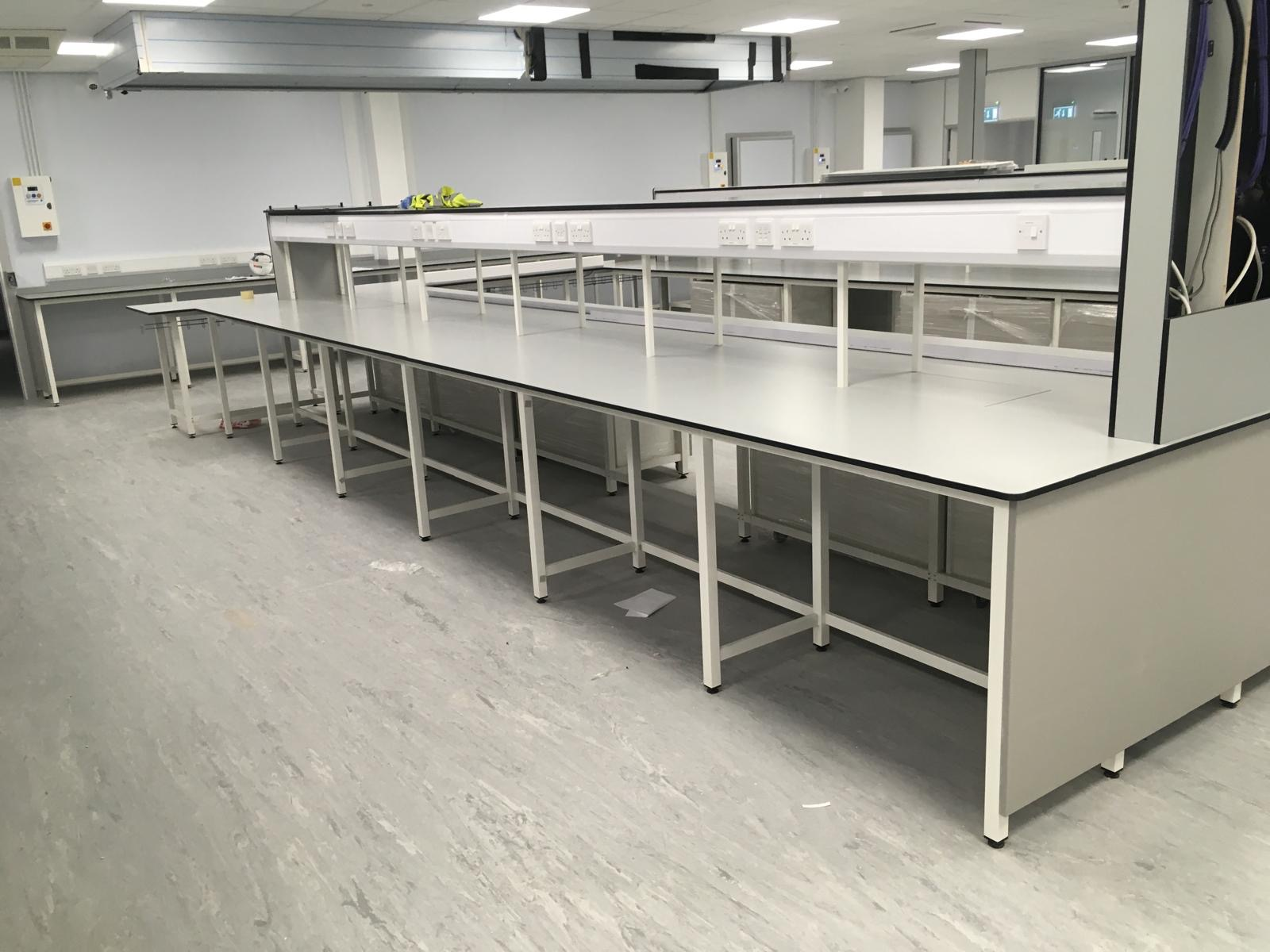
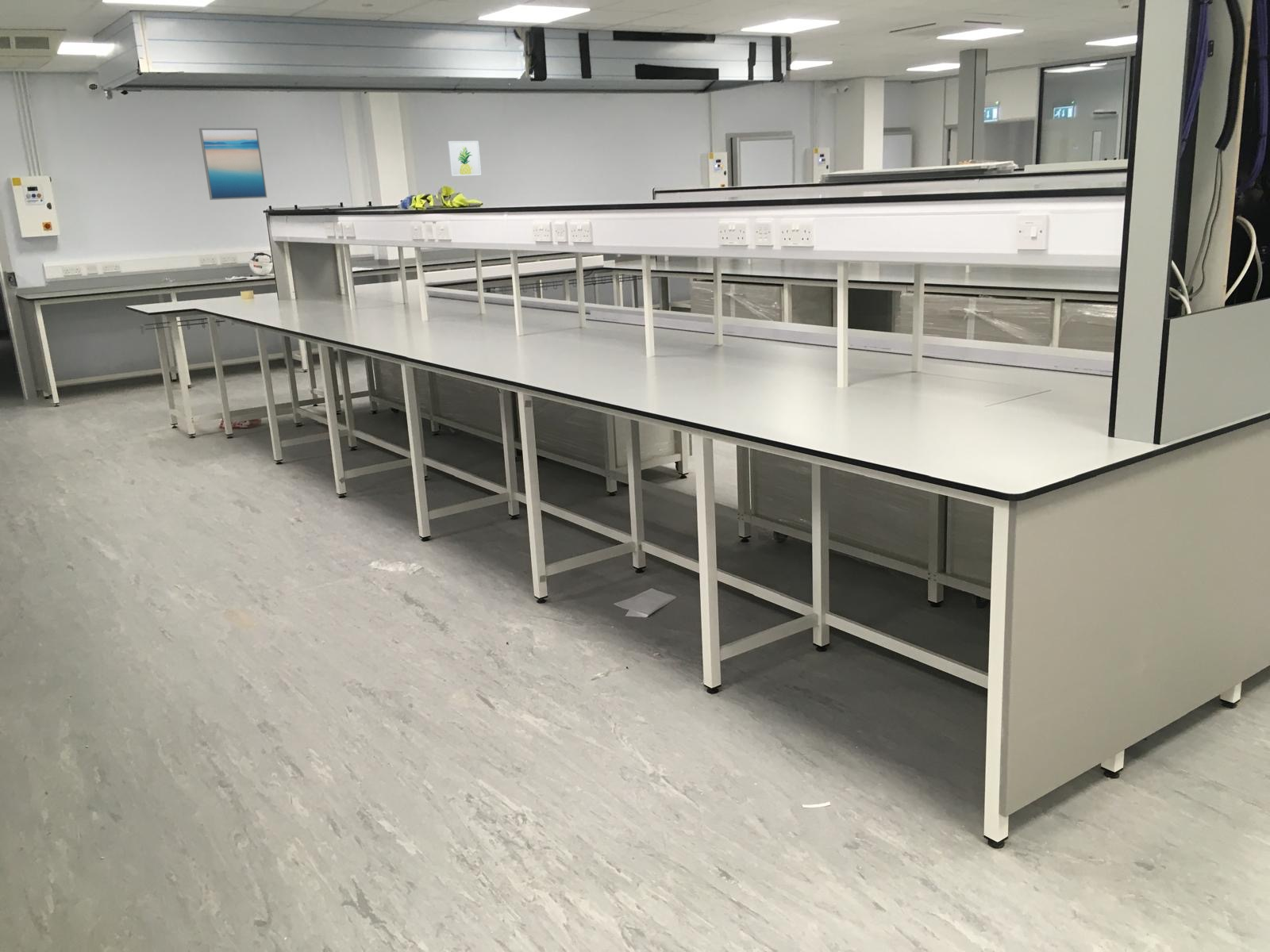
+ wall art (233, 163)
+ wall art (464, 158)
